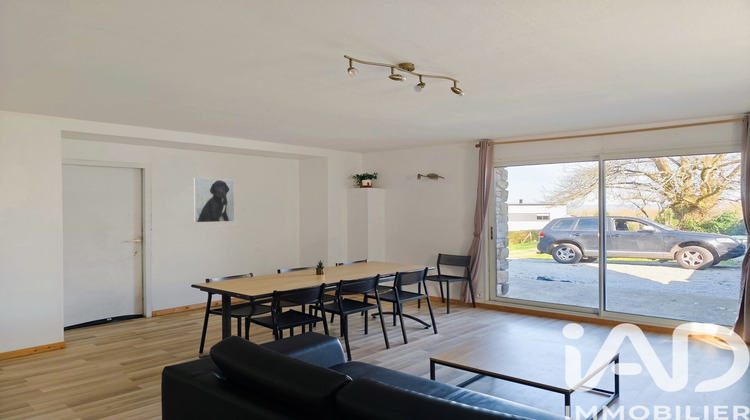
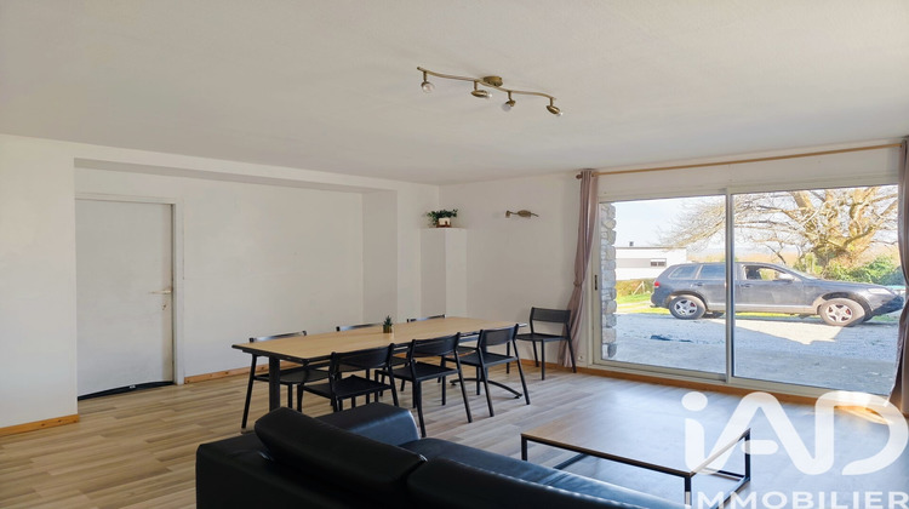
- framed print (214, 200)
